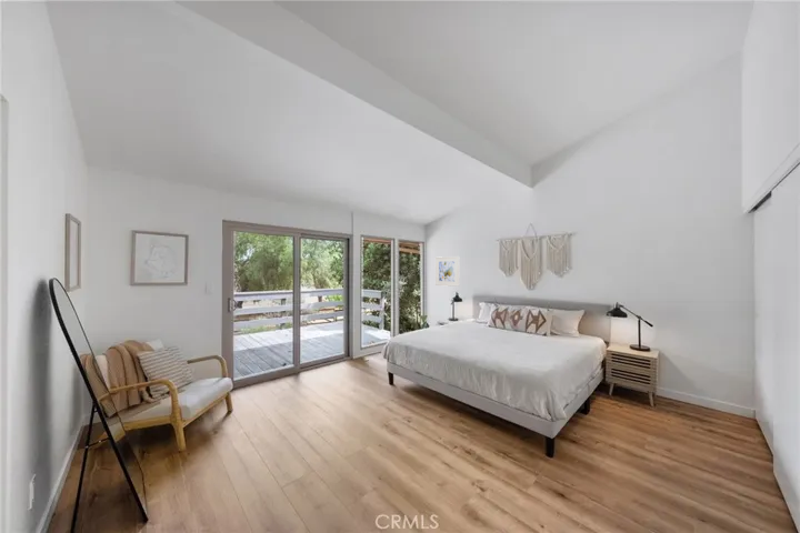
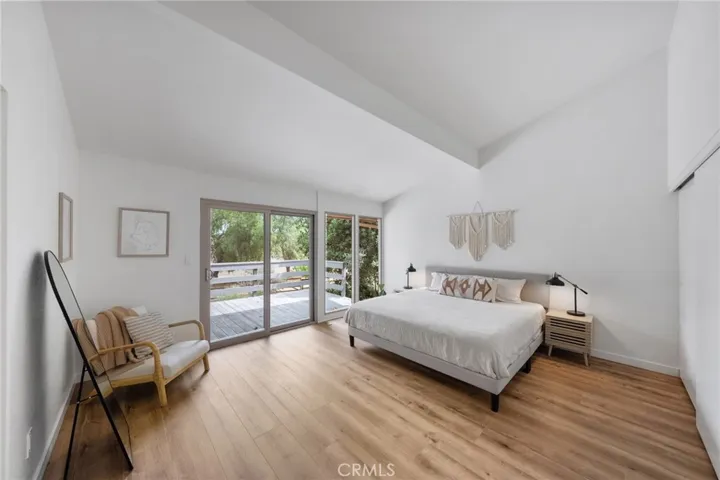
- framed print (447, 271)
